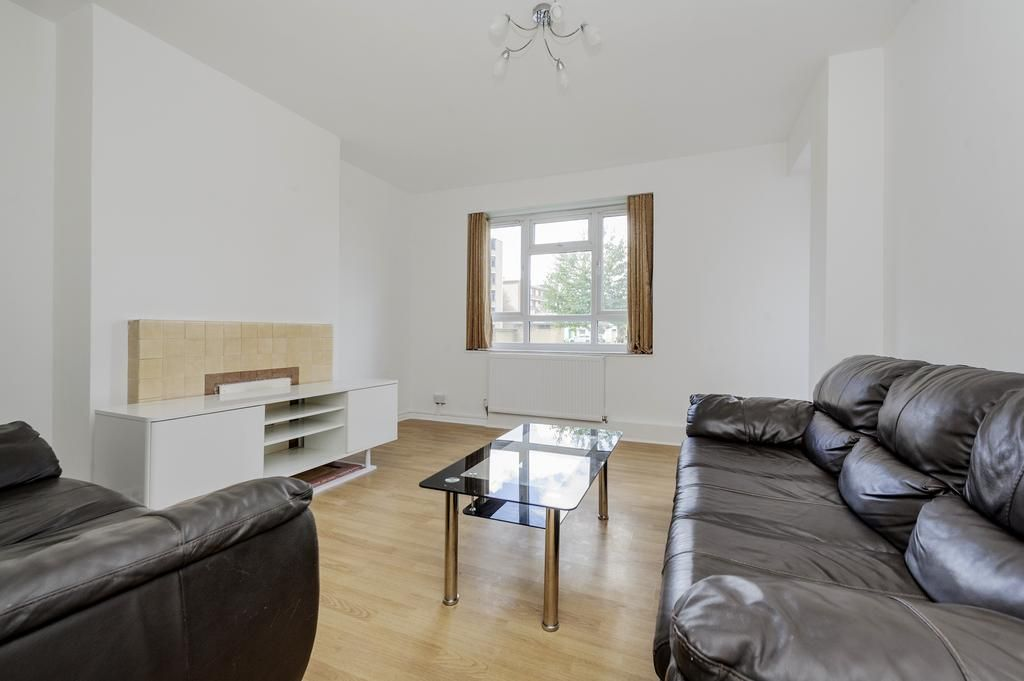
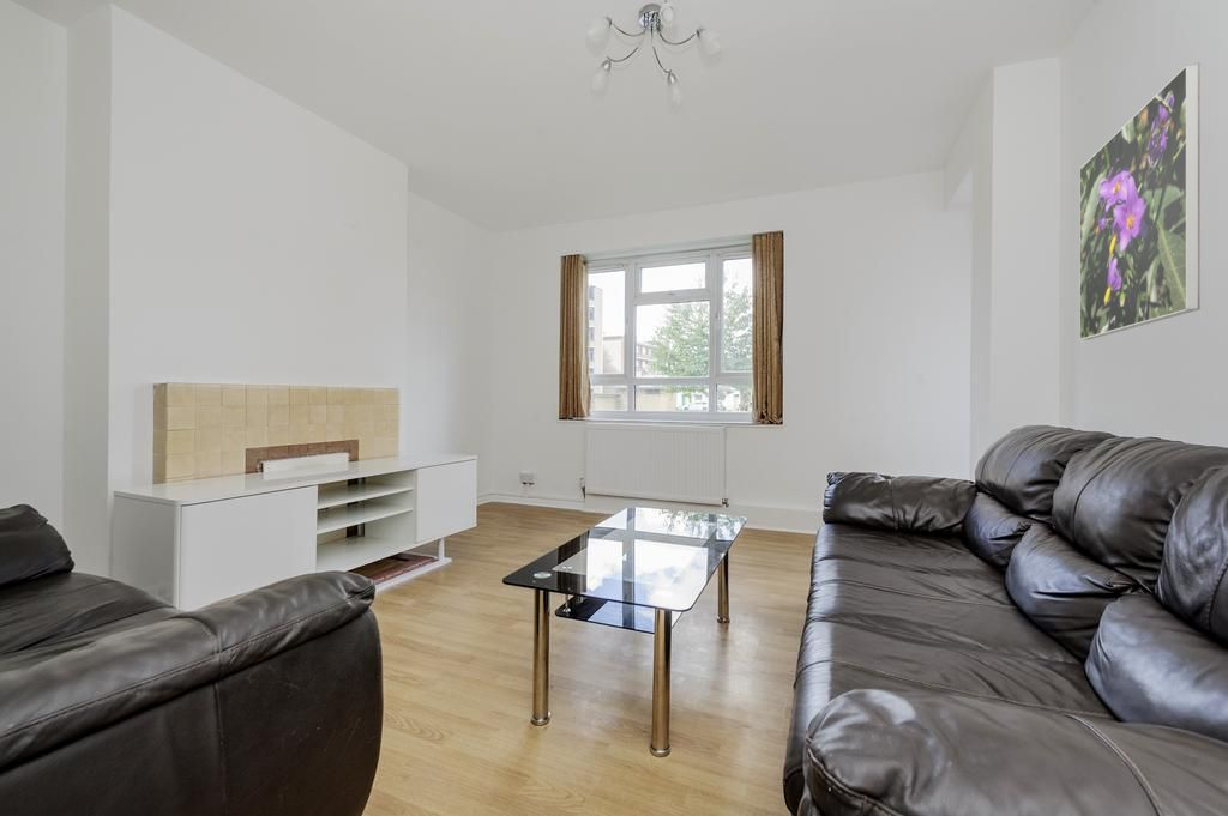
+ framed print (1128, 225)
